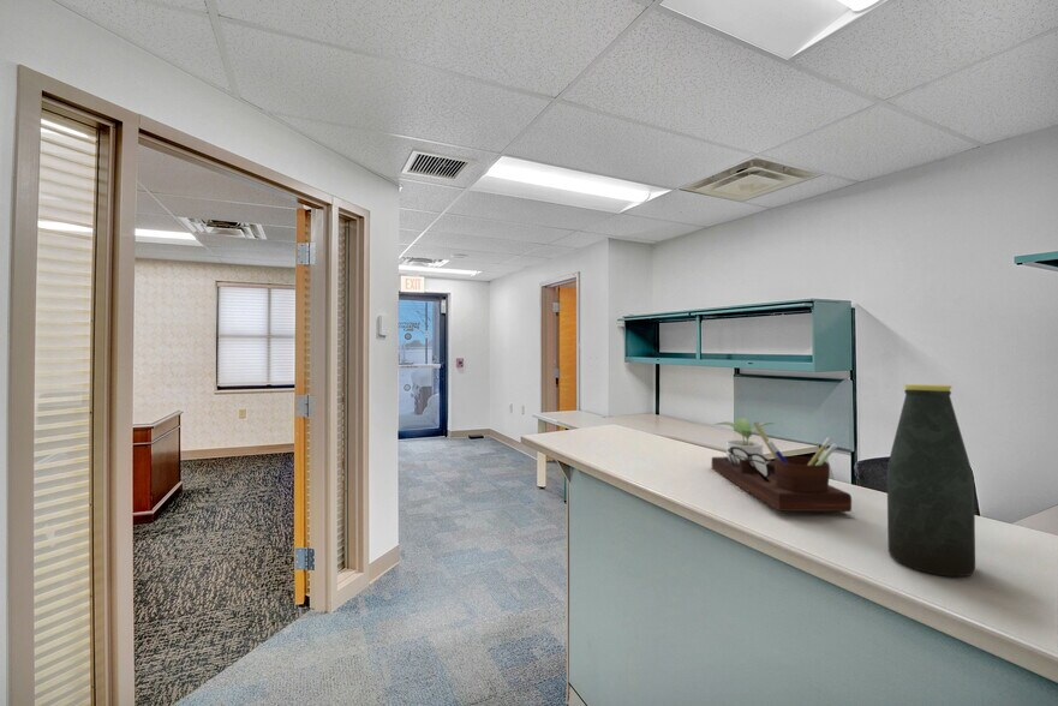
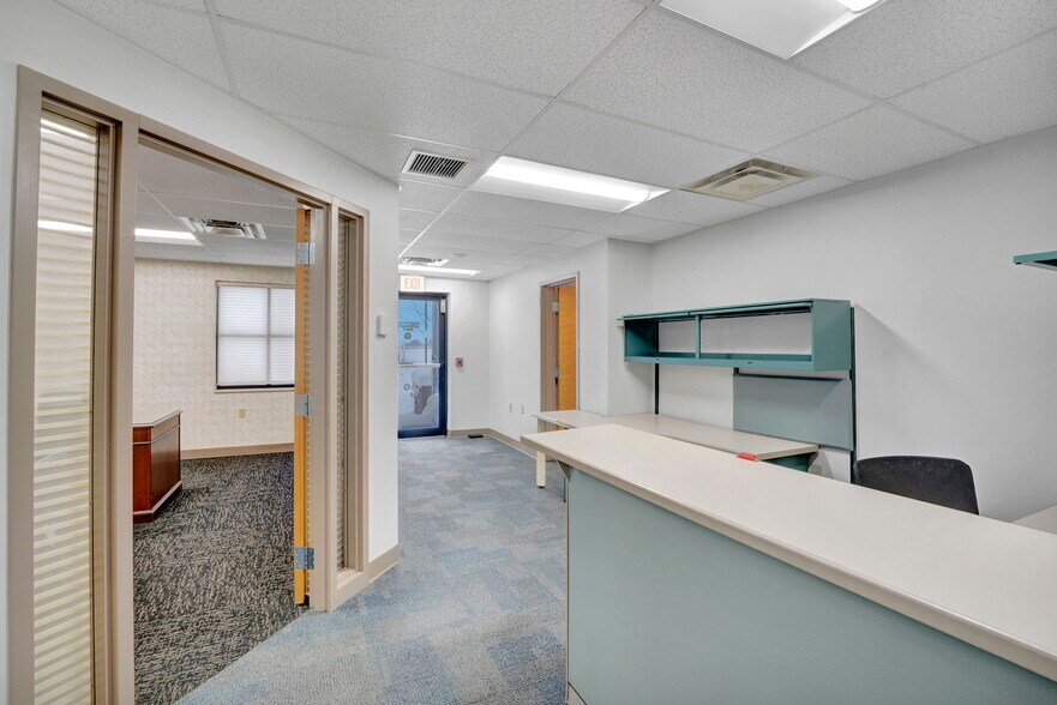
- desk organizer (770, 450)
- bottle (928, 473)
